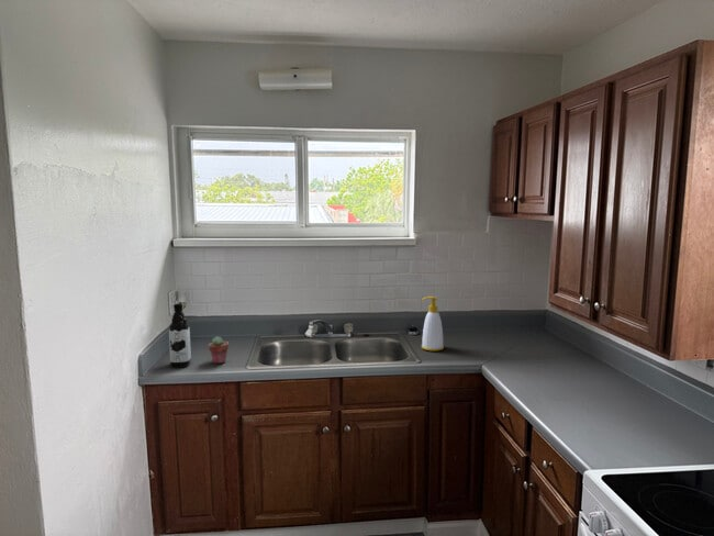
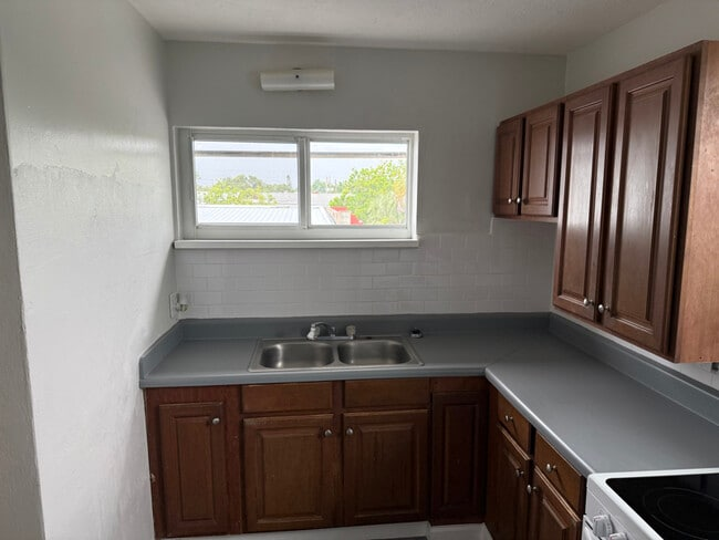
- water bottle (179, 334)
- soap bottle (432, 322)
- potted succulent (219, 348)
